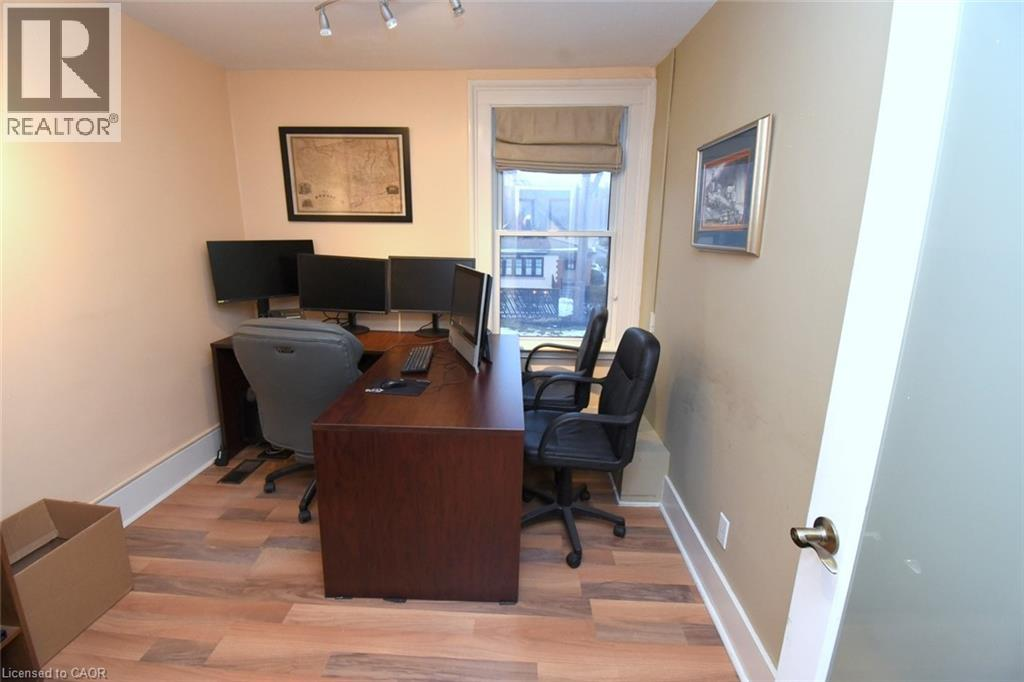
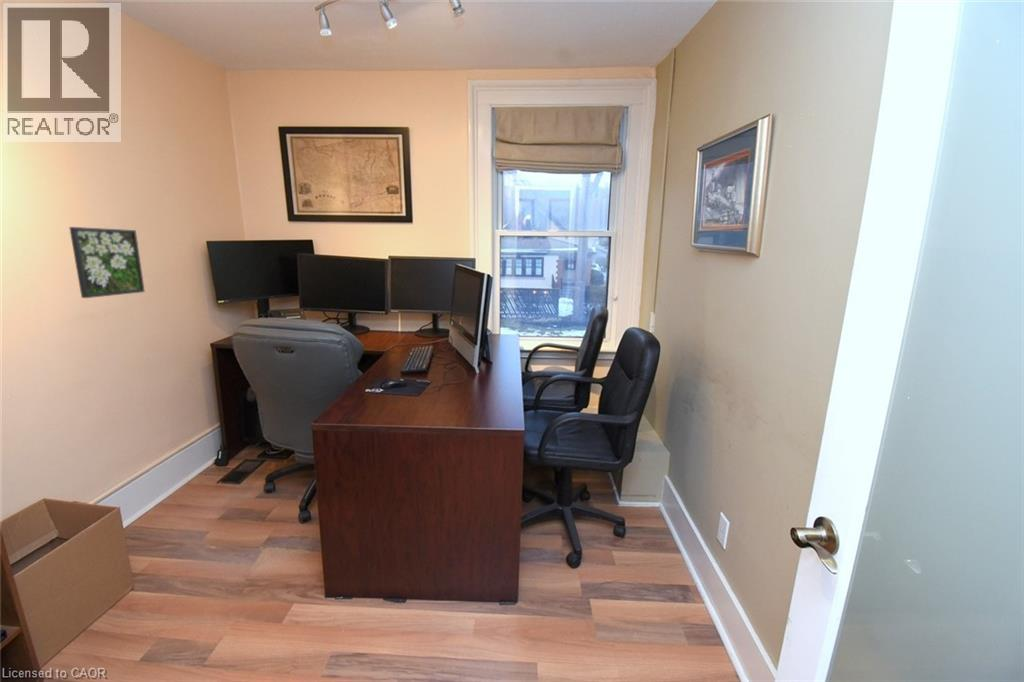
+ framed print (110, 262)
